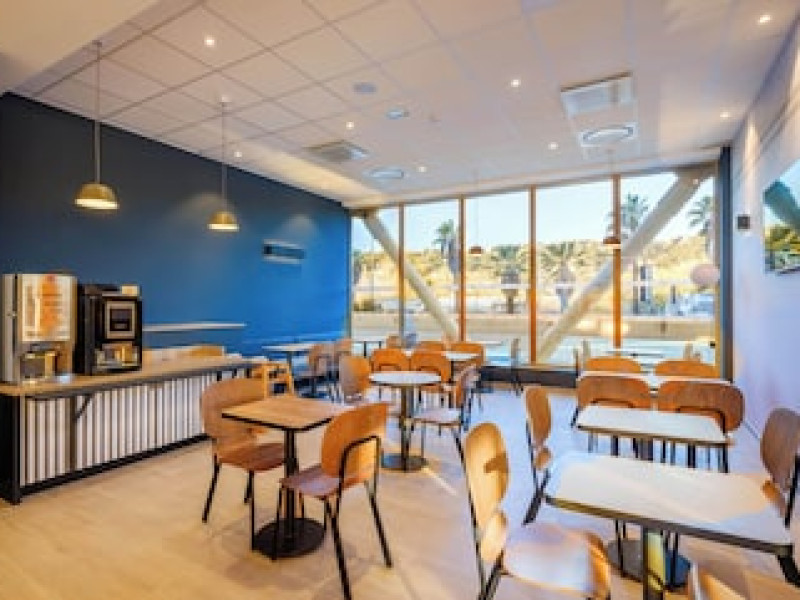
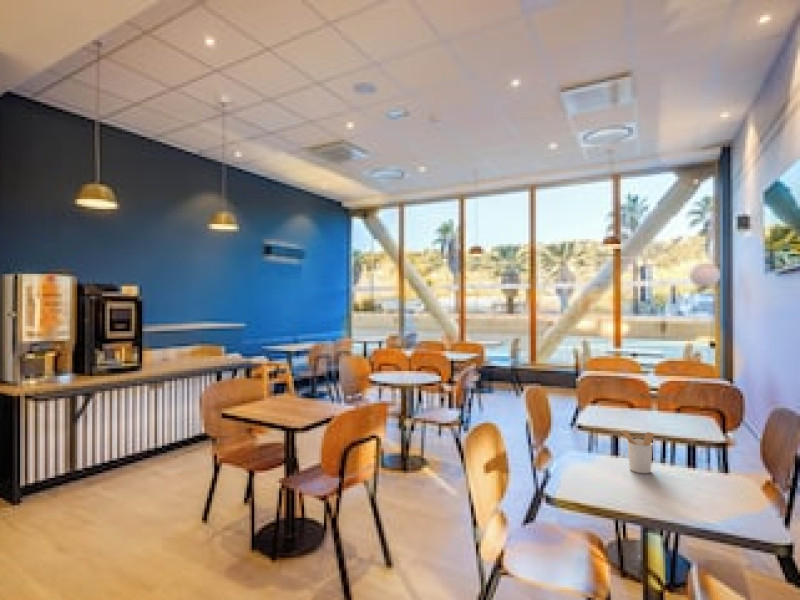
+ utensil holder (635, 449)
